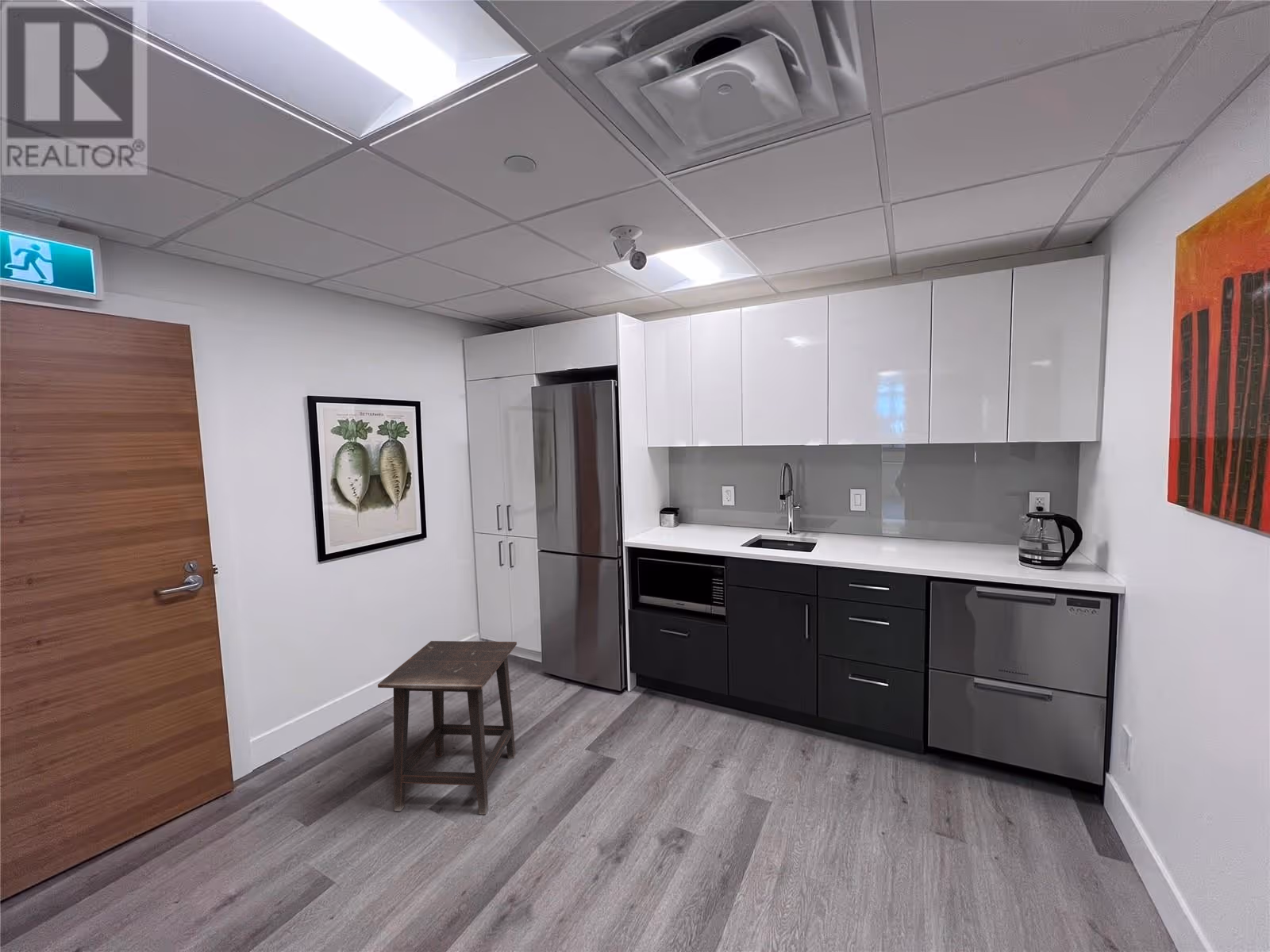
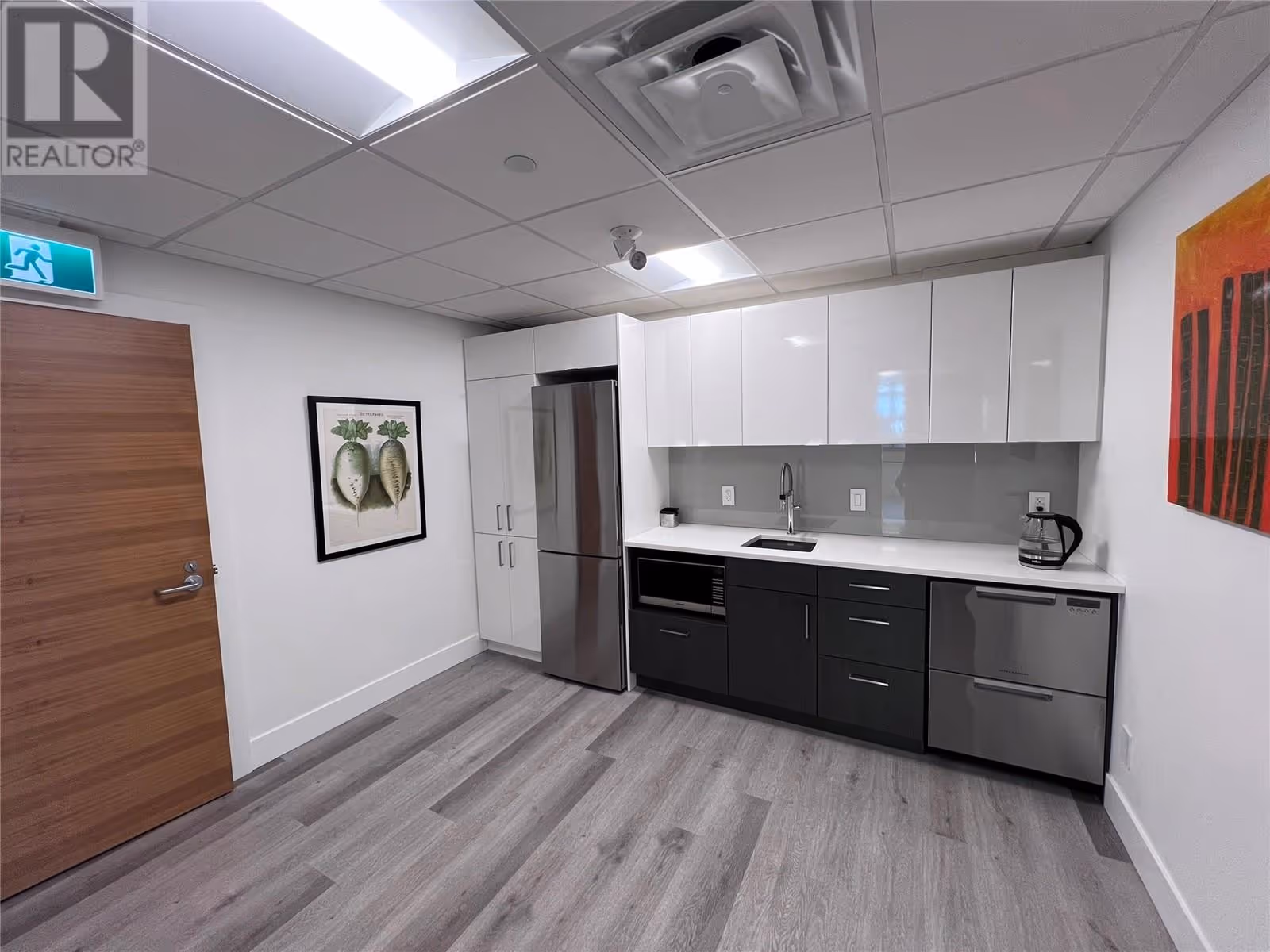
- side table (456, 724)
